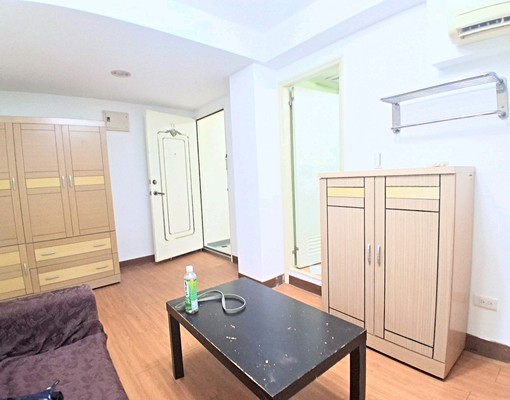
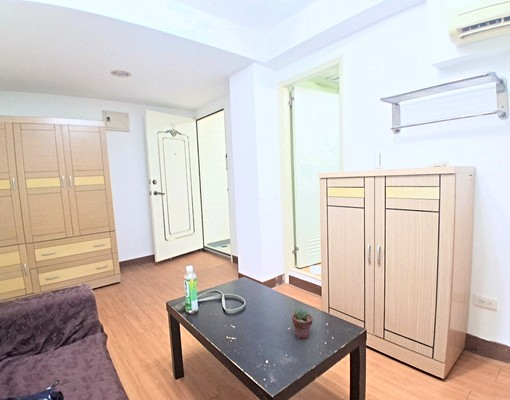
+ potted succulent (302, 322)
